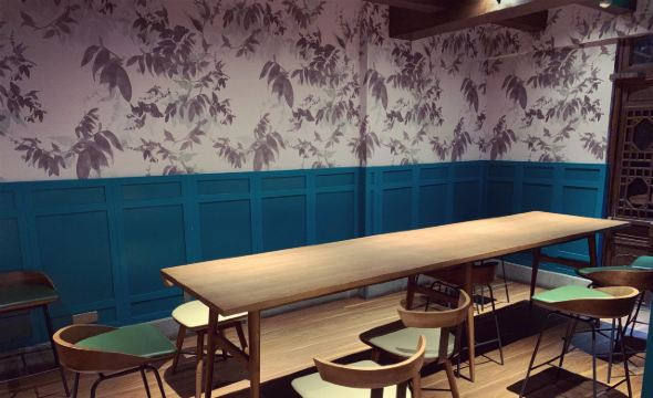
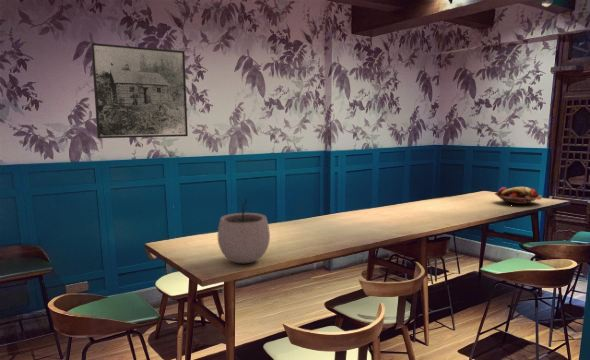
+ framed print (142, 92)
+ fruit basket (519, 194)
+ plant pot (243, 229)
